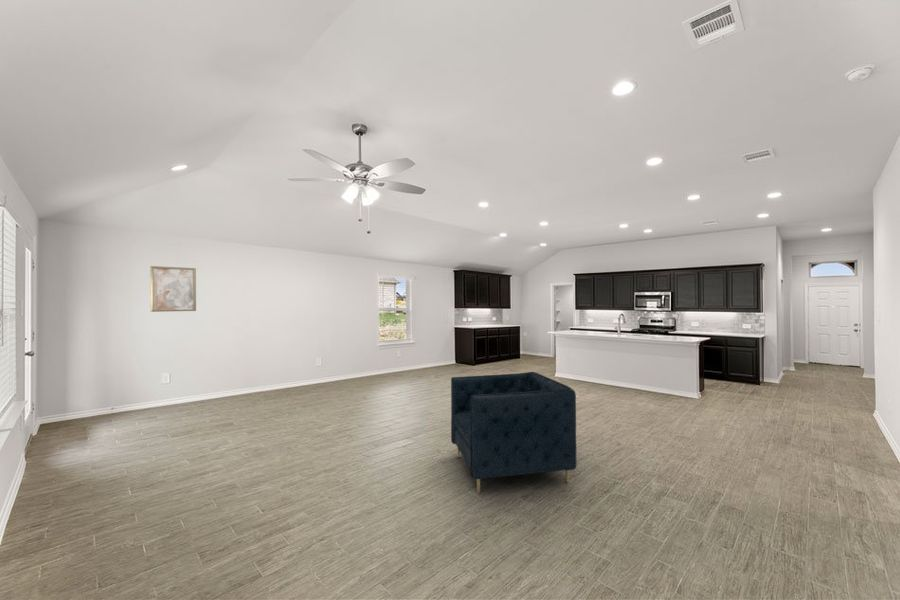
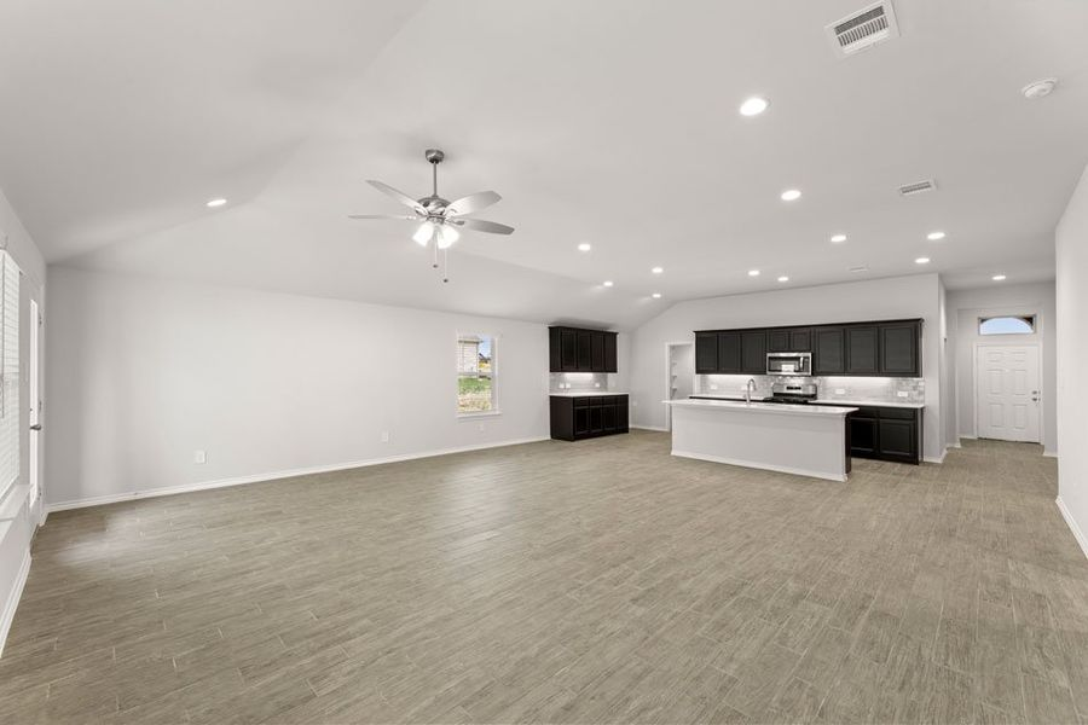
- wall art (174, 289)
- chair (508, 424)
